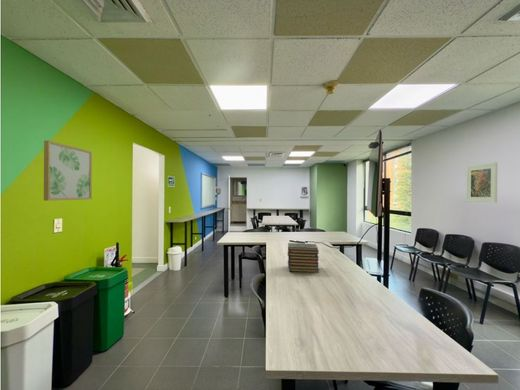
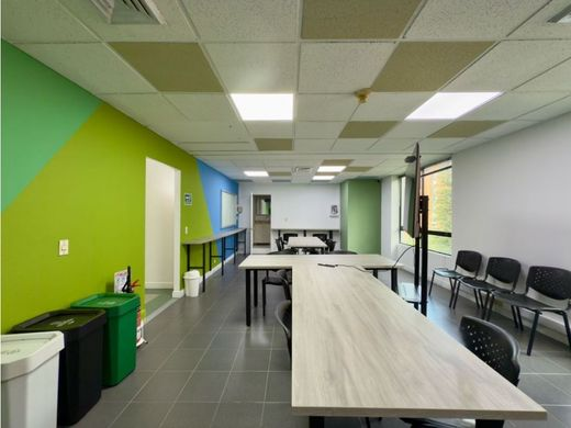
- book stack (302, 257)
- wall art (70, 173)
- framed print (480, 183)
